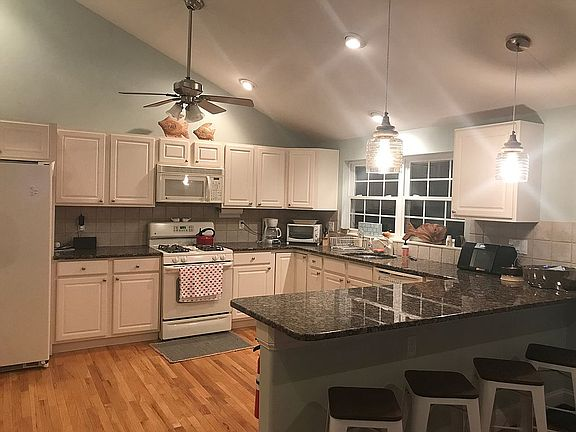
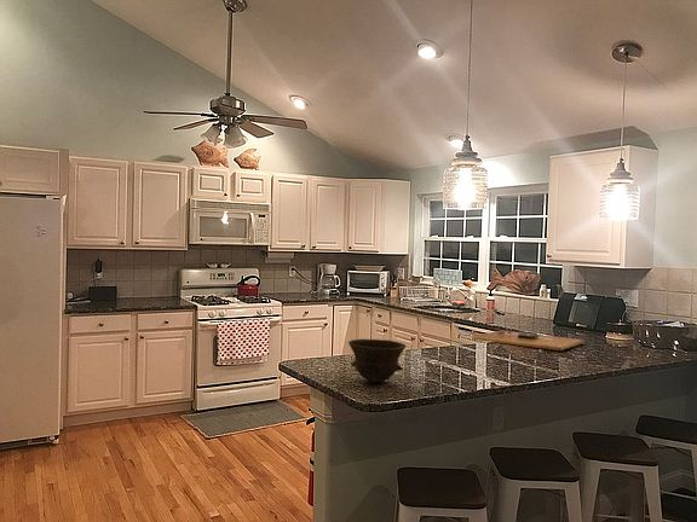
+ cutting board (528, 337)
+ bowl (376, 361)
